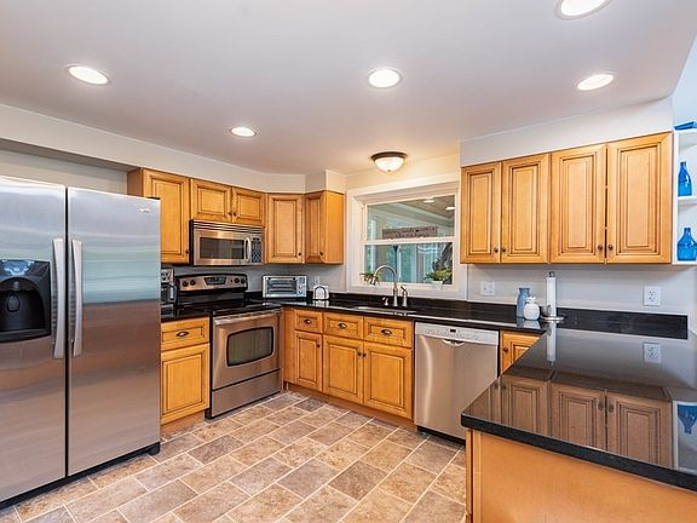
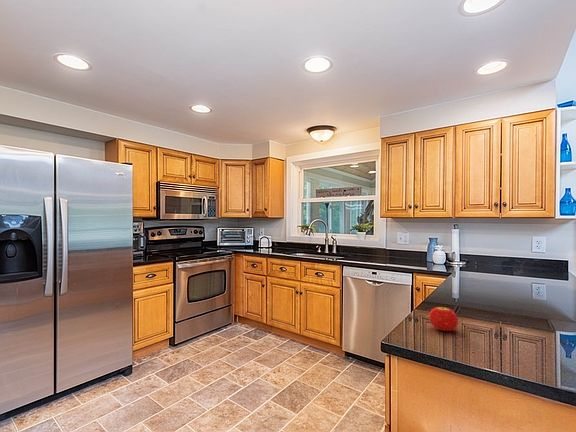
+ fruit (443, 317)
